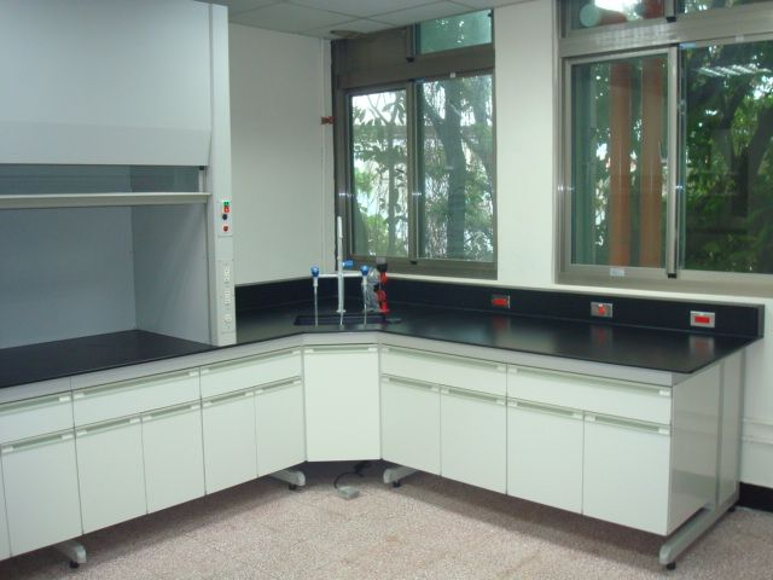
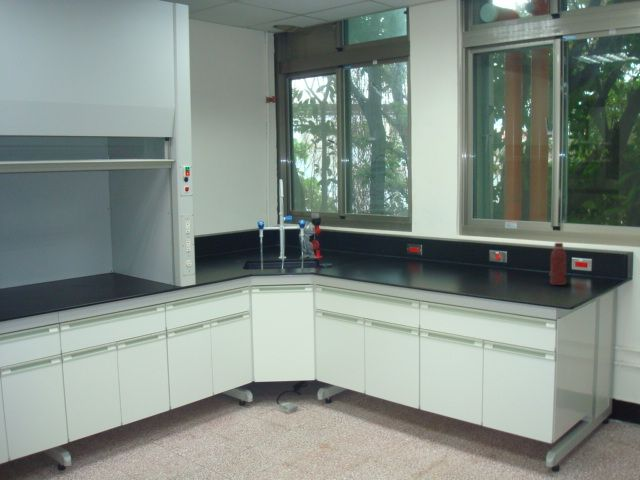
+ beverage bottle (555, 263)
